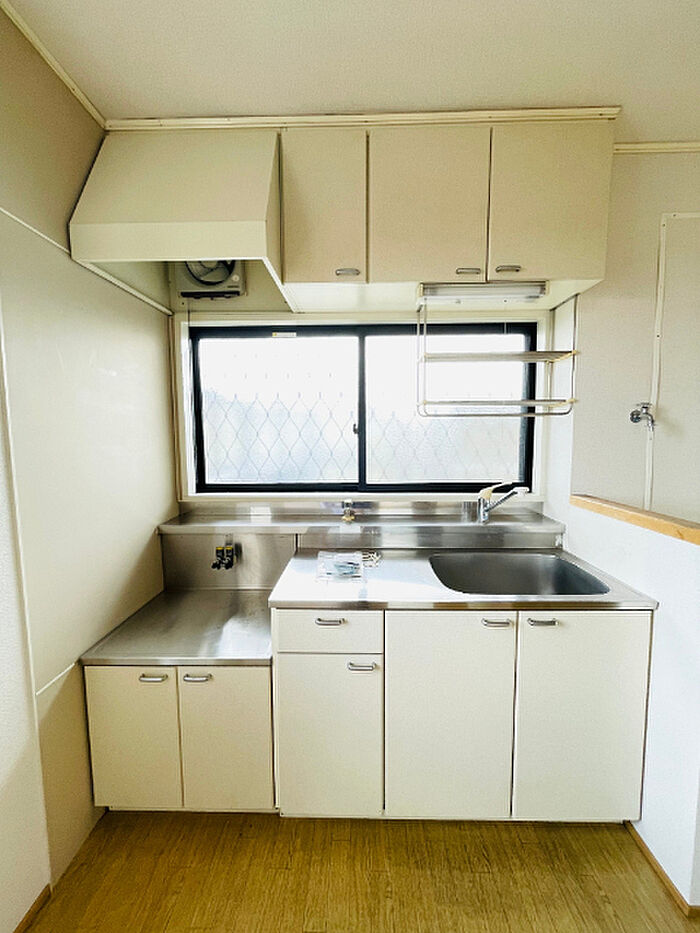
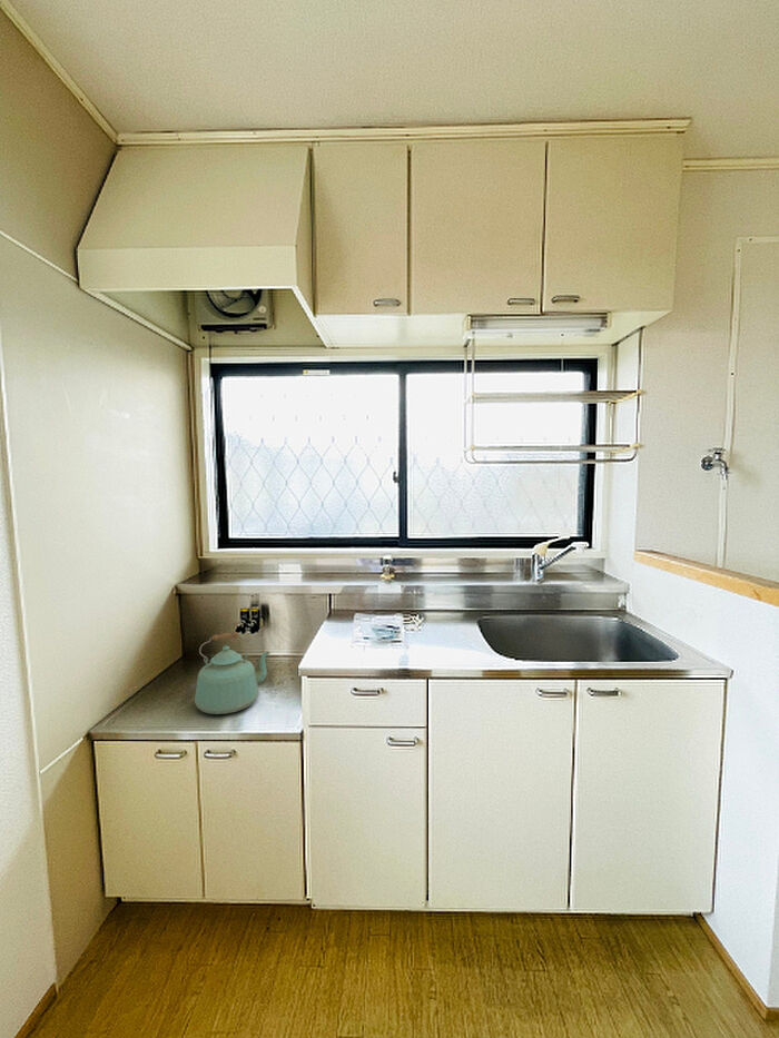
+ kettle (233, 666)
